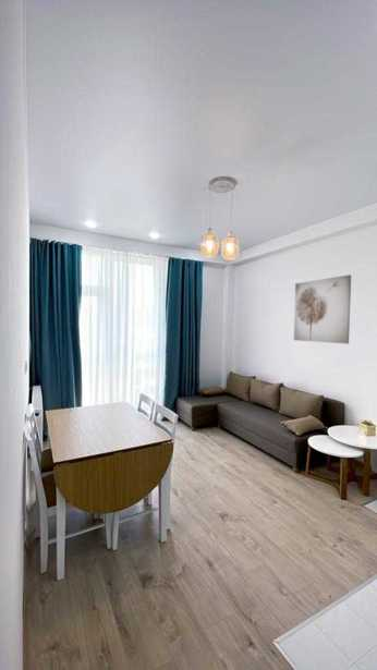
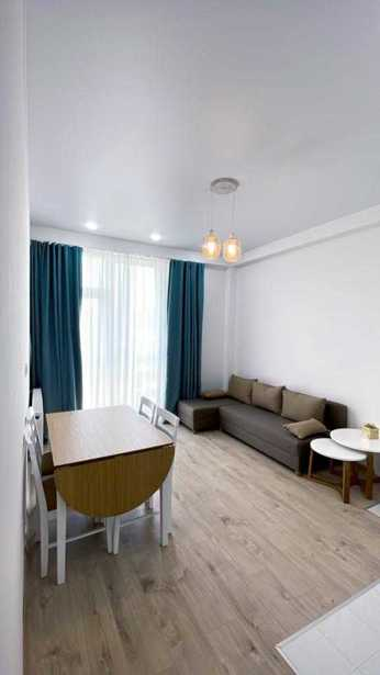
- wall art (319, 310)
